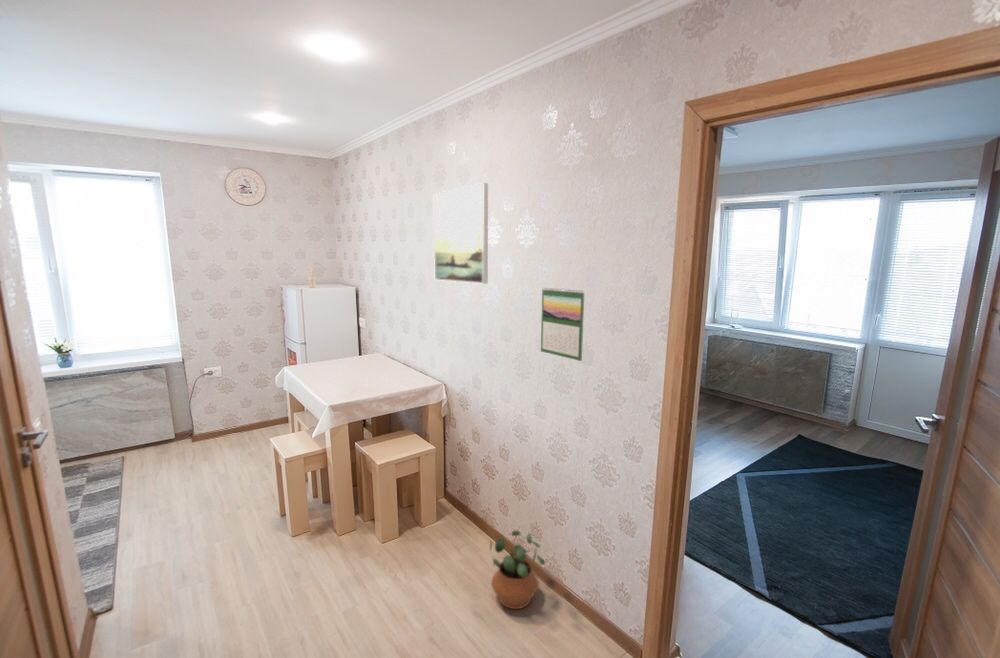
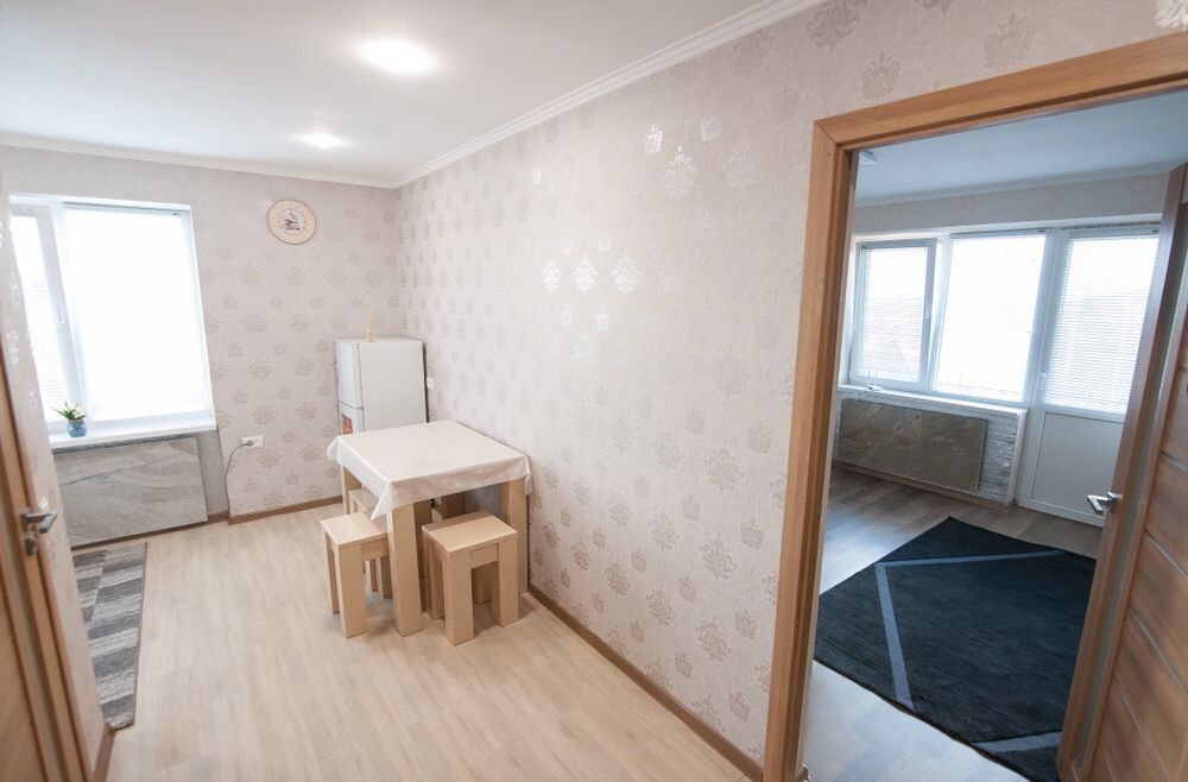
- potted plant (519, 565)
- calendar (561, 322)
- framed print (458, 236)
